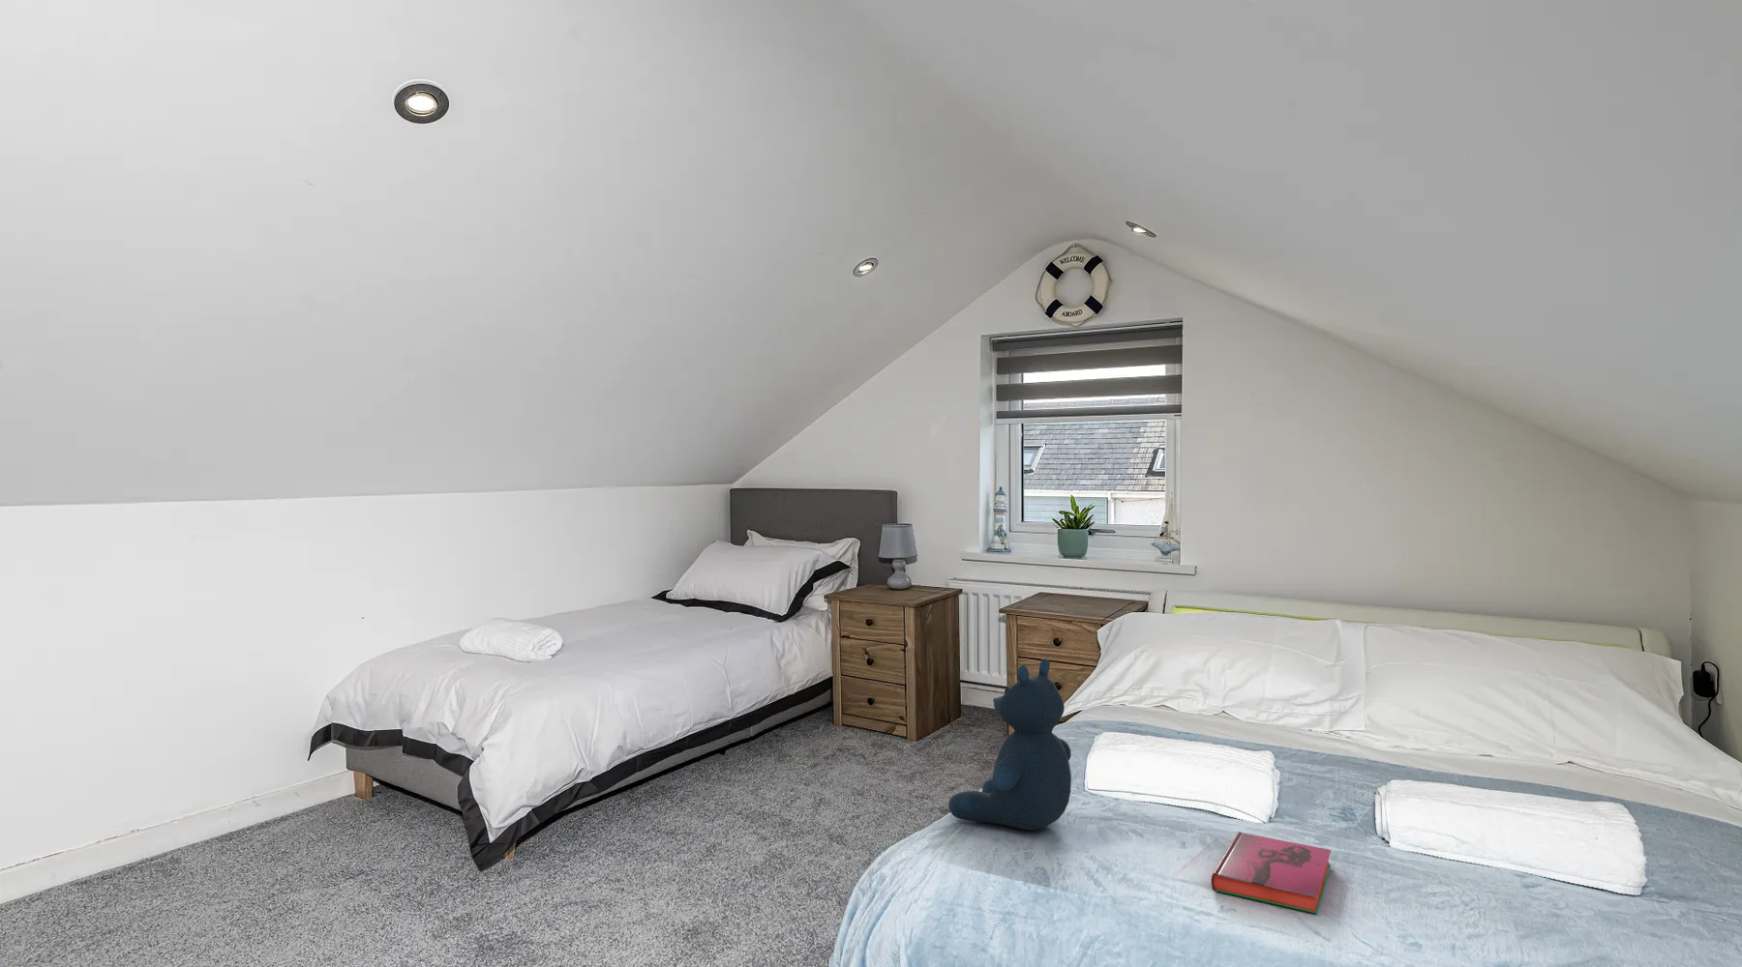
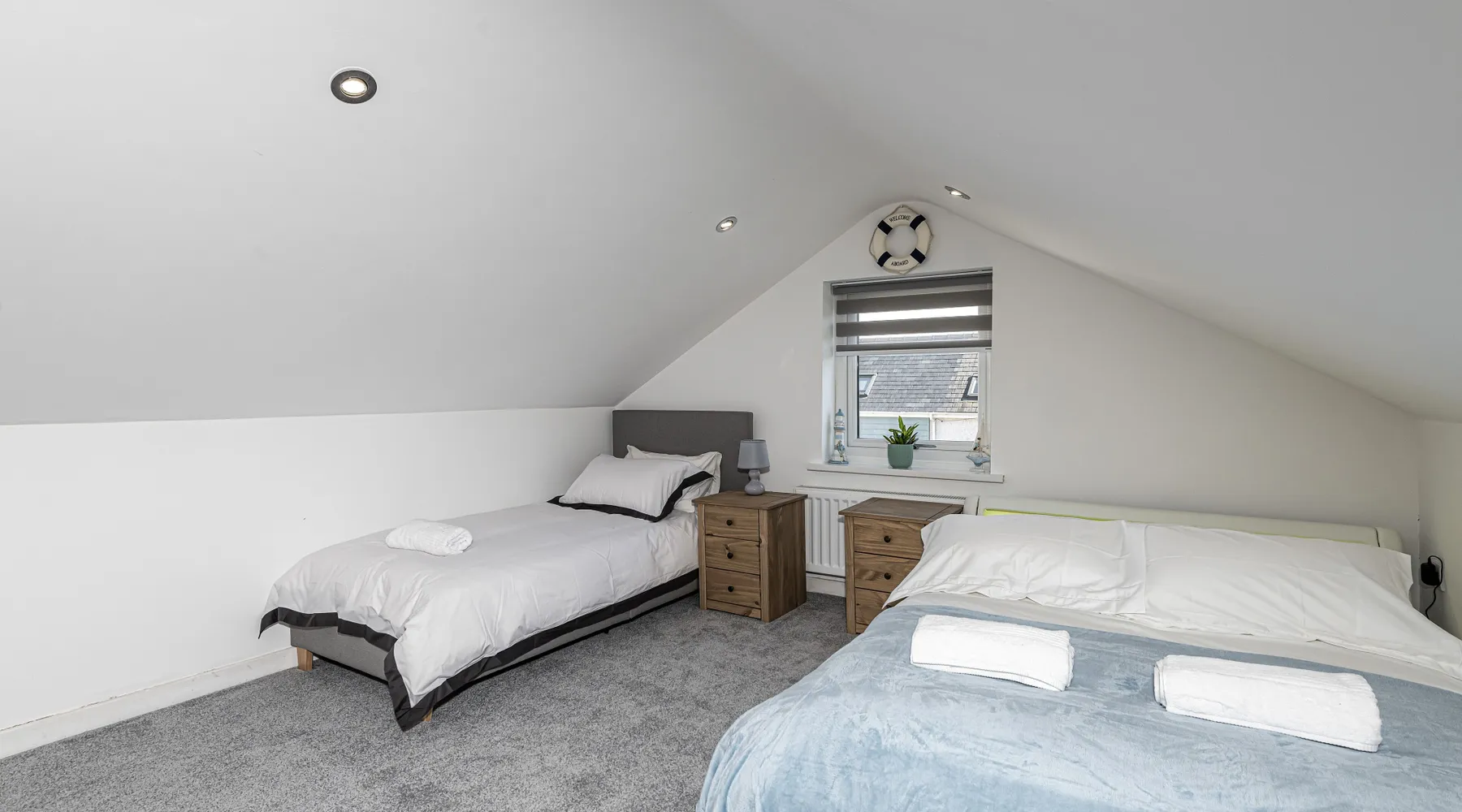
- stuffed bear (1012, 738)
- hardback book (1273, 868)
